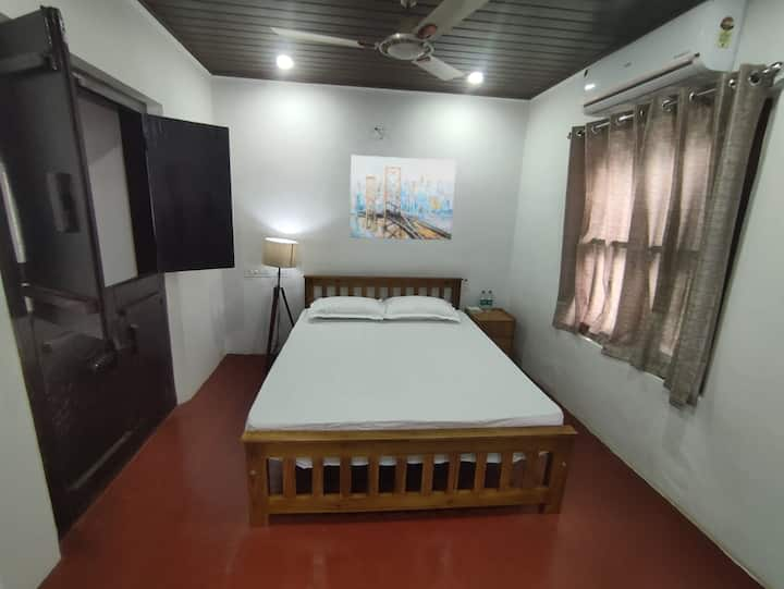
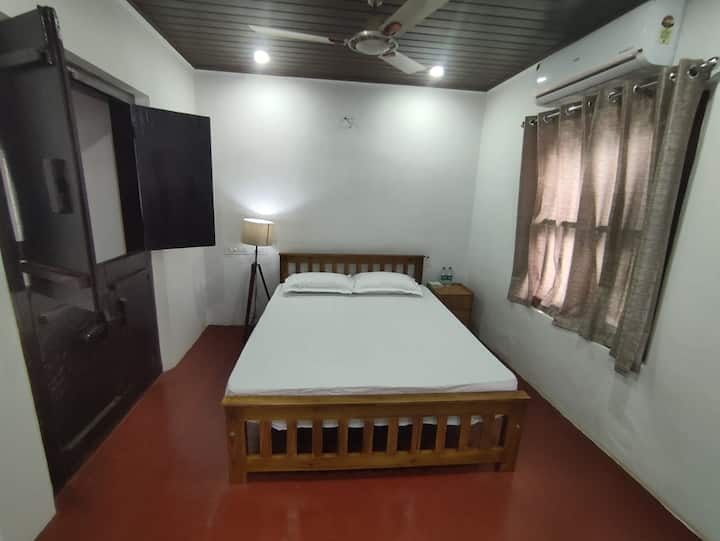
- wall art (402, 199)
